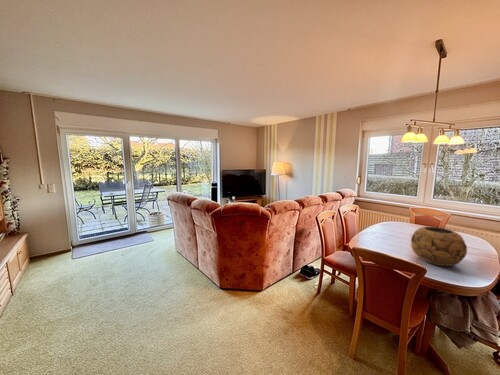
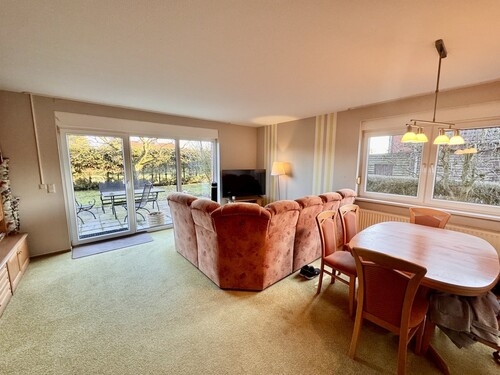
- decorative bowl (437, 245)
